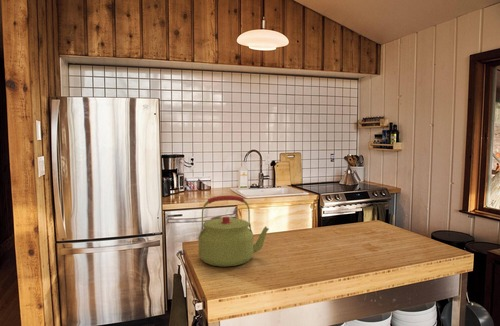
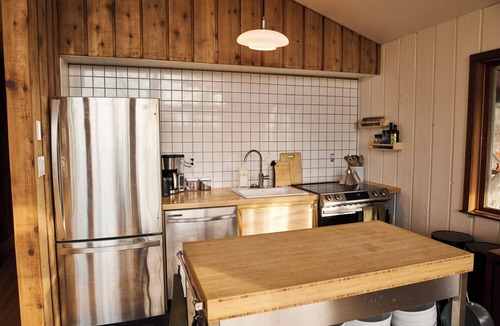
- kettle (234, 227)
